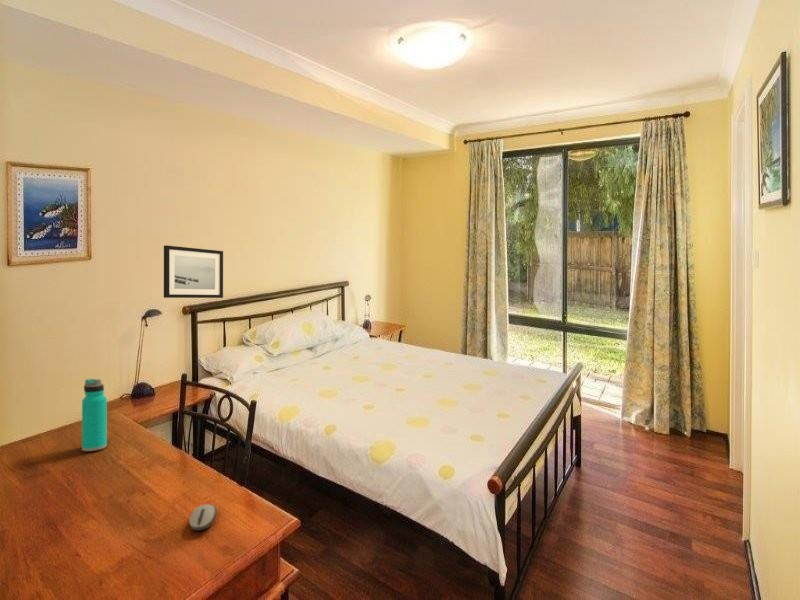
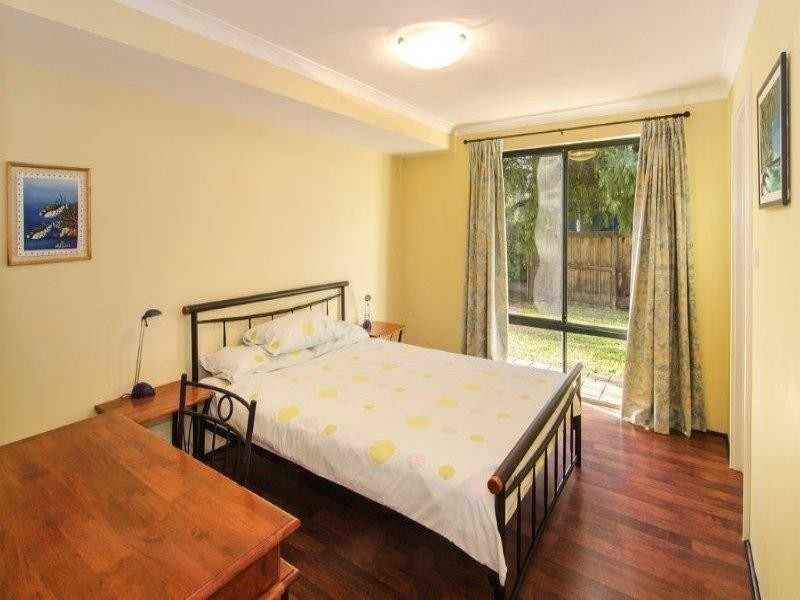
- computer mouse (203, 515)
- wall art (195, 273)
- water bottle (94, 413)
